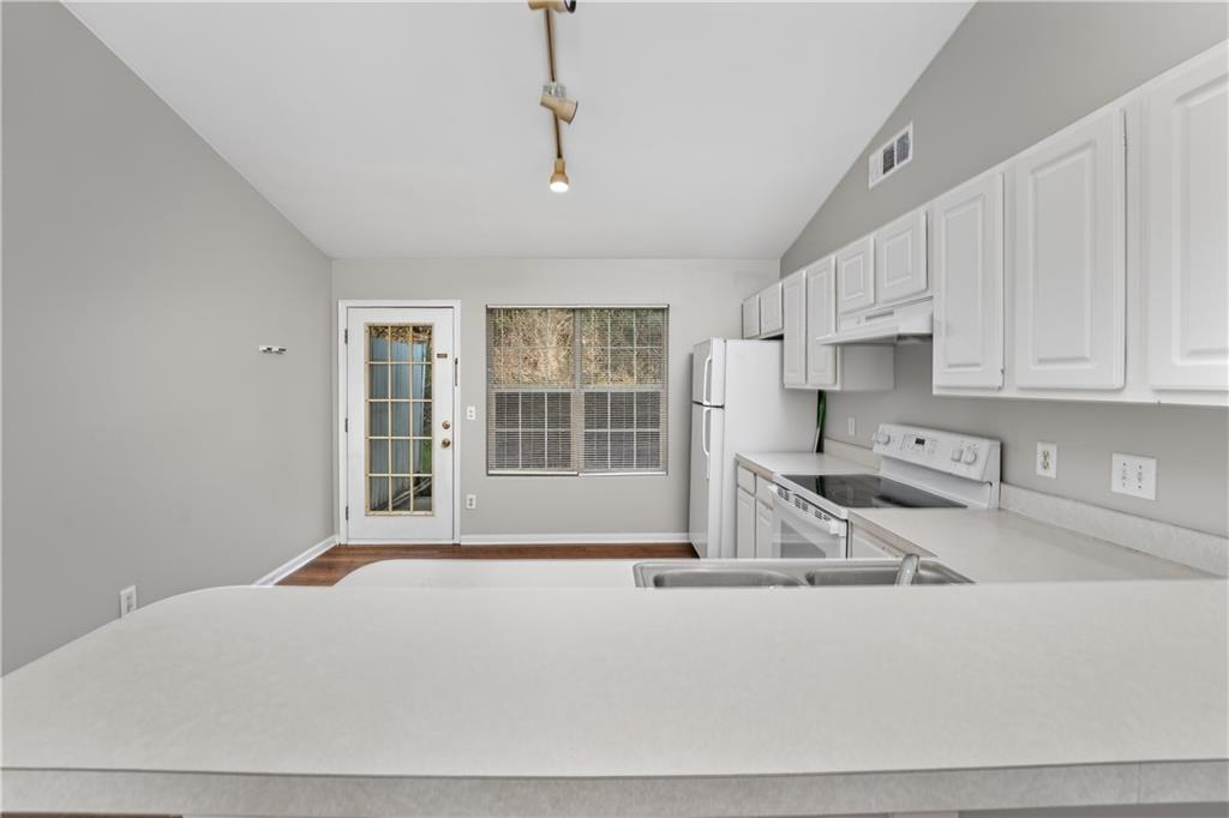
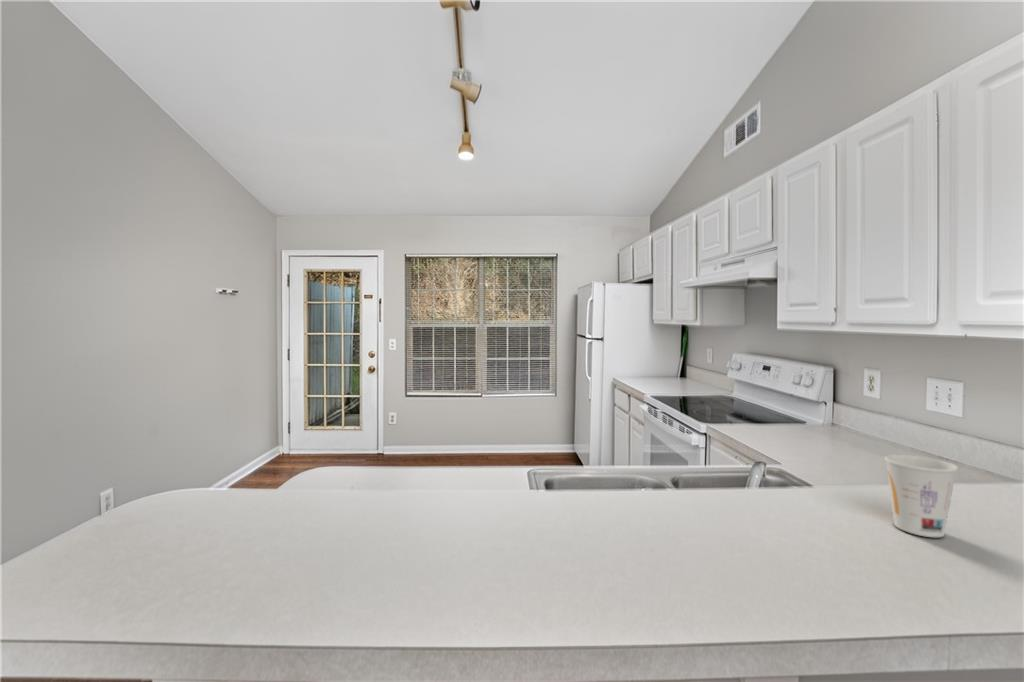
+ cup (919, 495)
